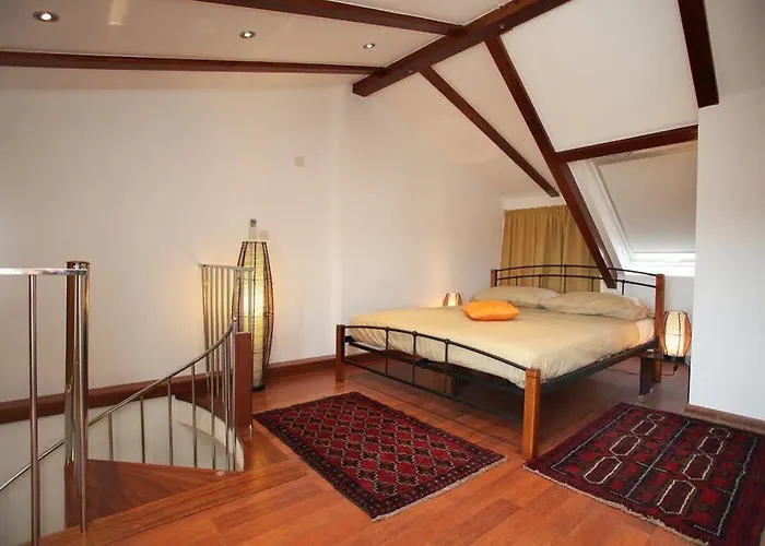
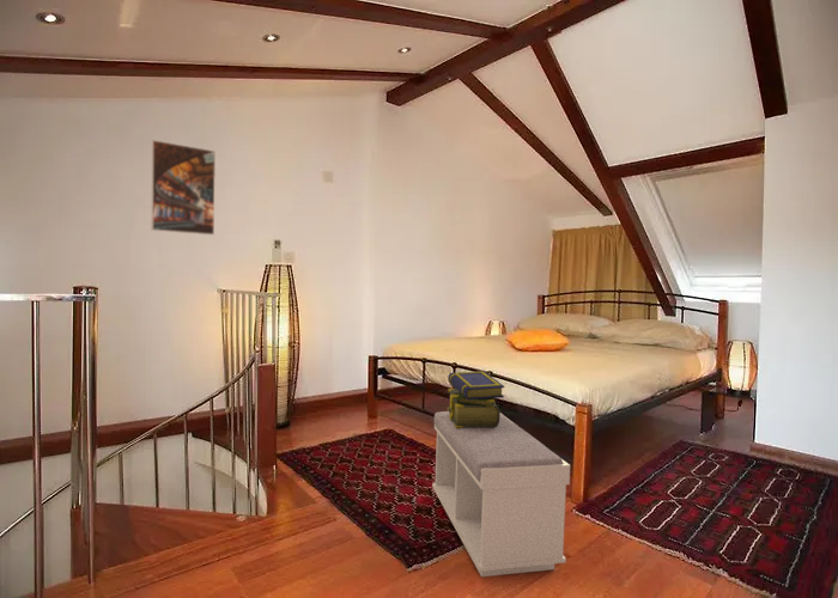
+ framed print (183, 189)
+ bench (490, 480)
+ stack of books (474, 397)
